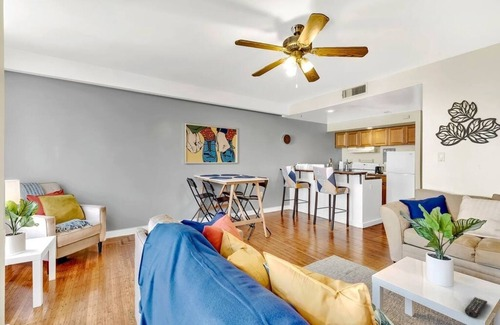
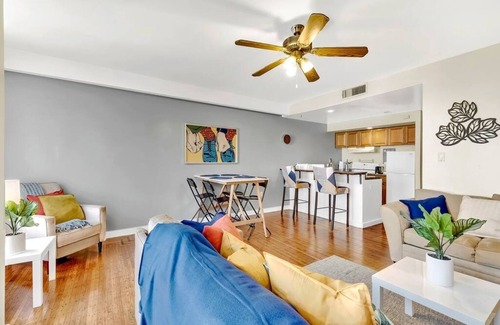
- remote control (476, 306)
